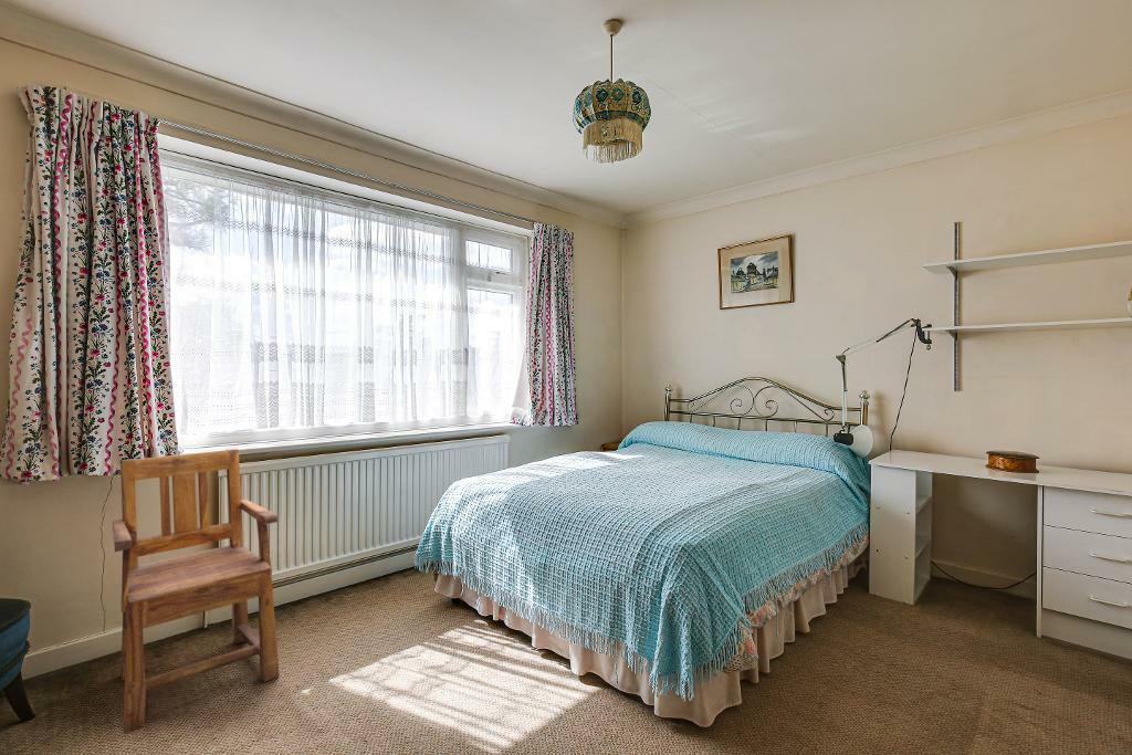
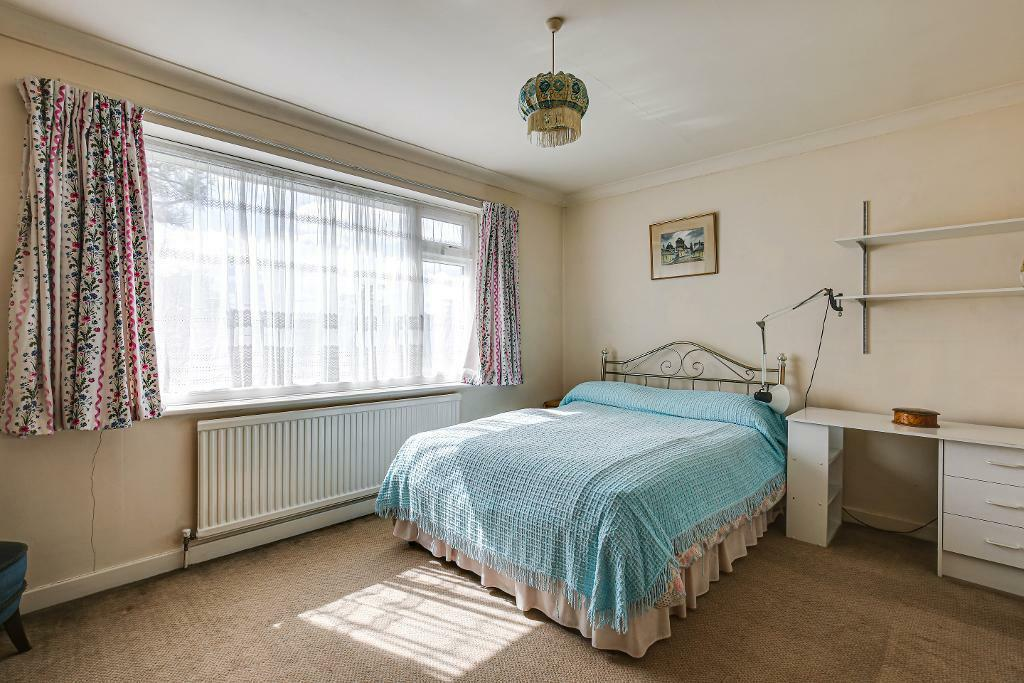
- armchair (195, 568)
